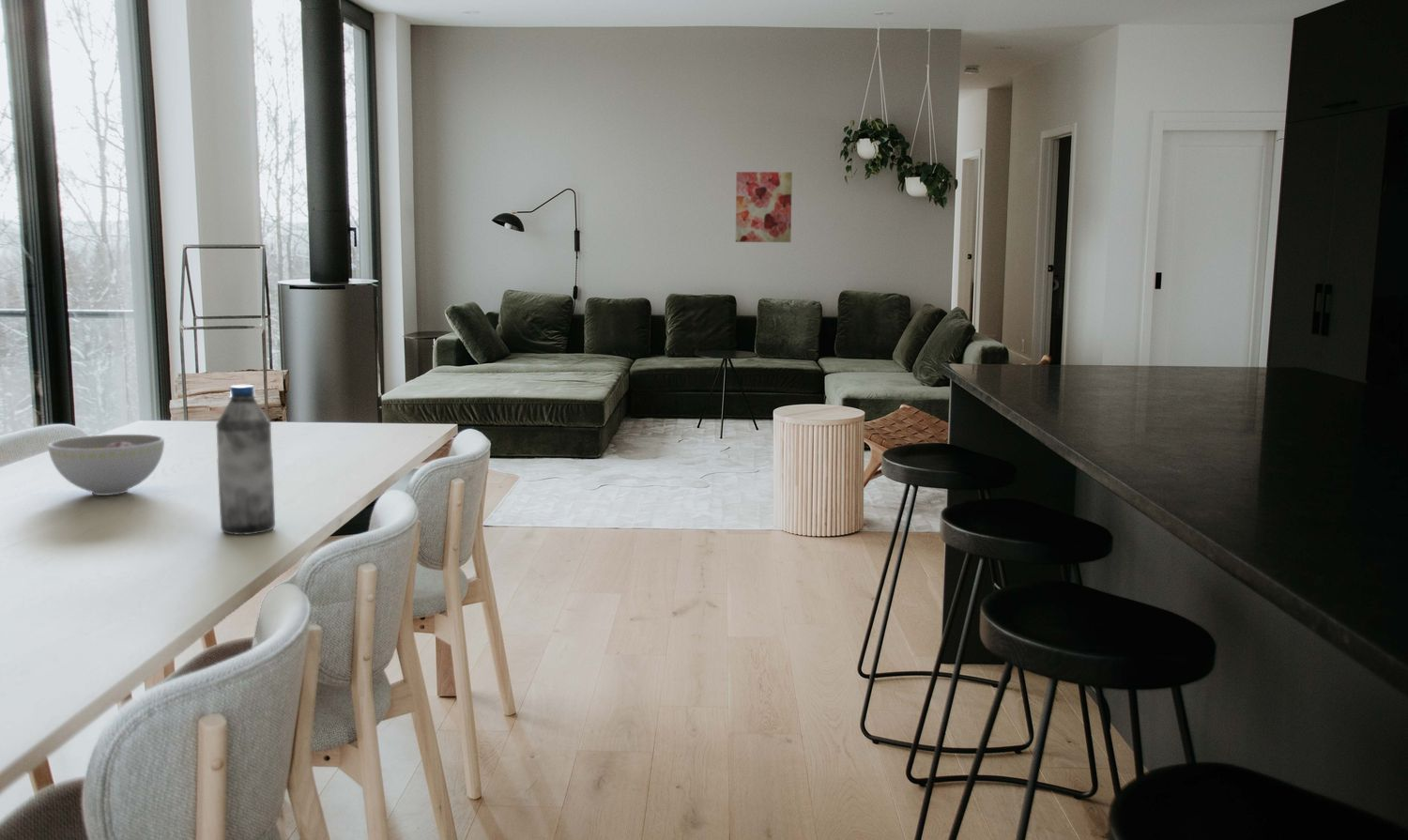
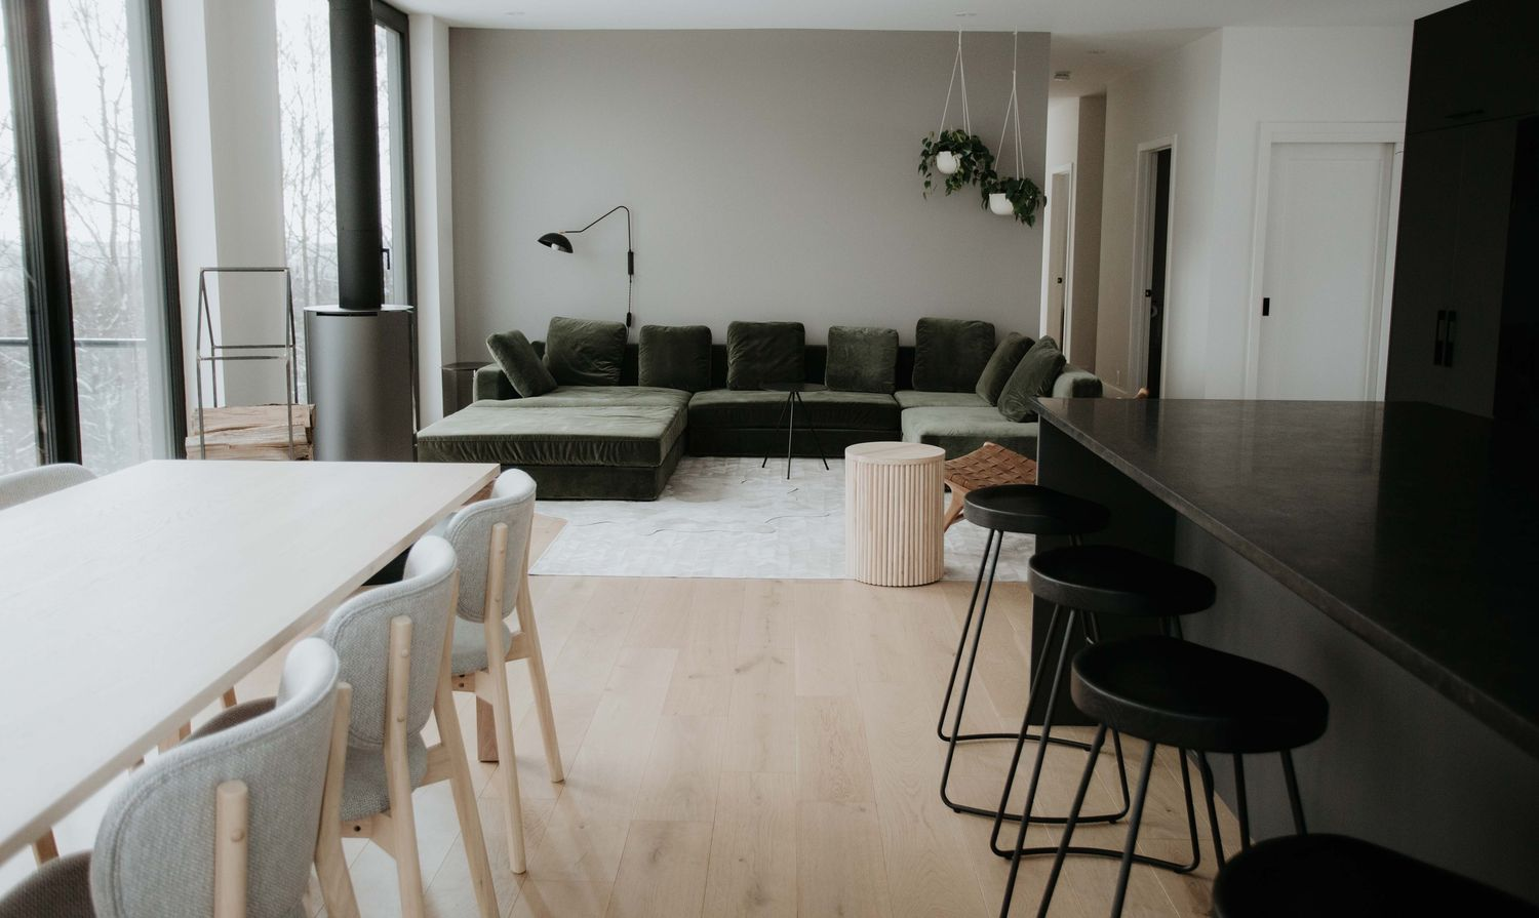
- wall art (763, 206)
- bowl (108, 466)
- water bottle (245, 457)
